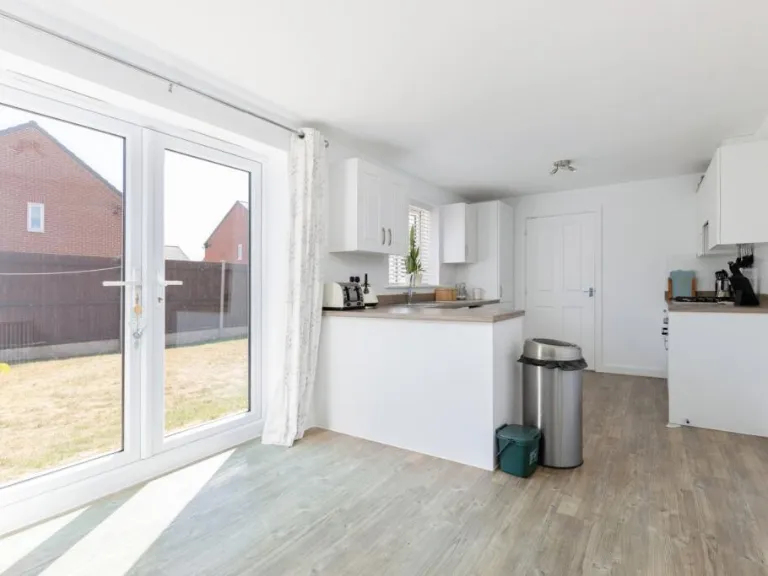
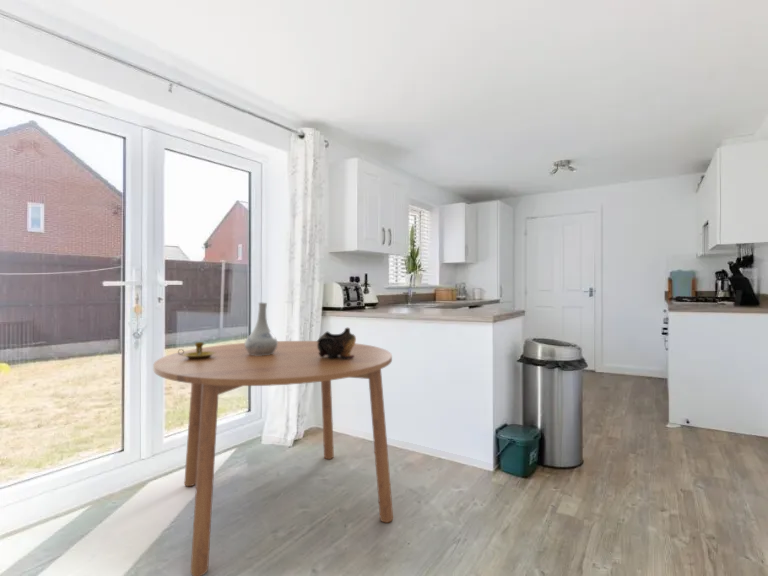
+ decorative bowl (336, 343)
+ candlestick (197, 350)
+ dining table (323, 427)
+ vase (261, 327)
